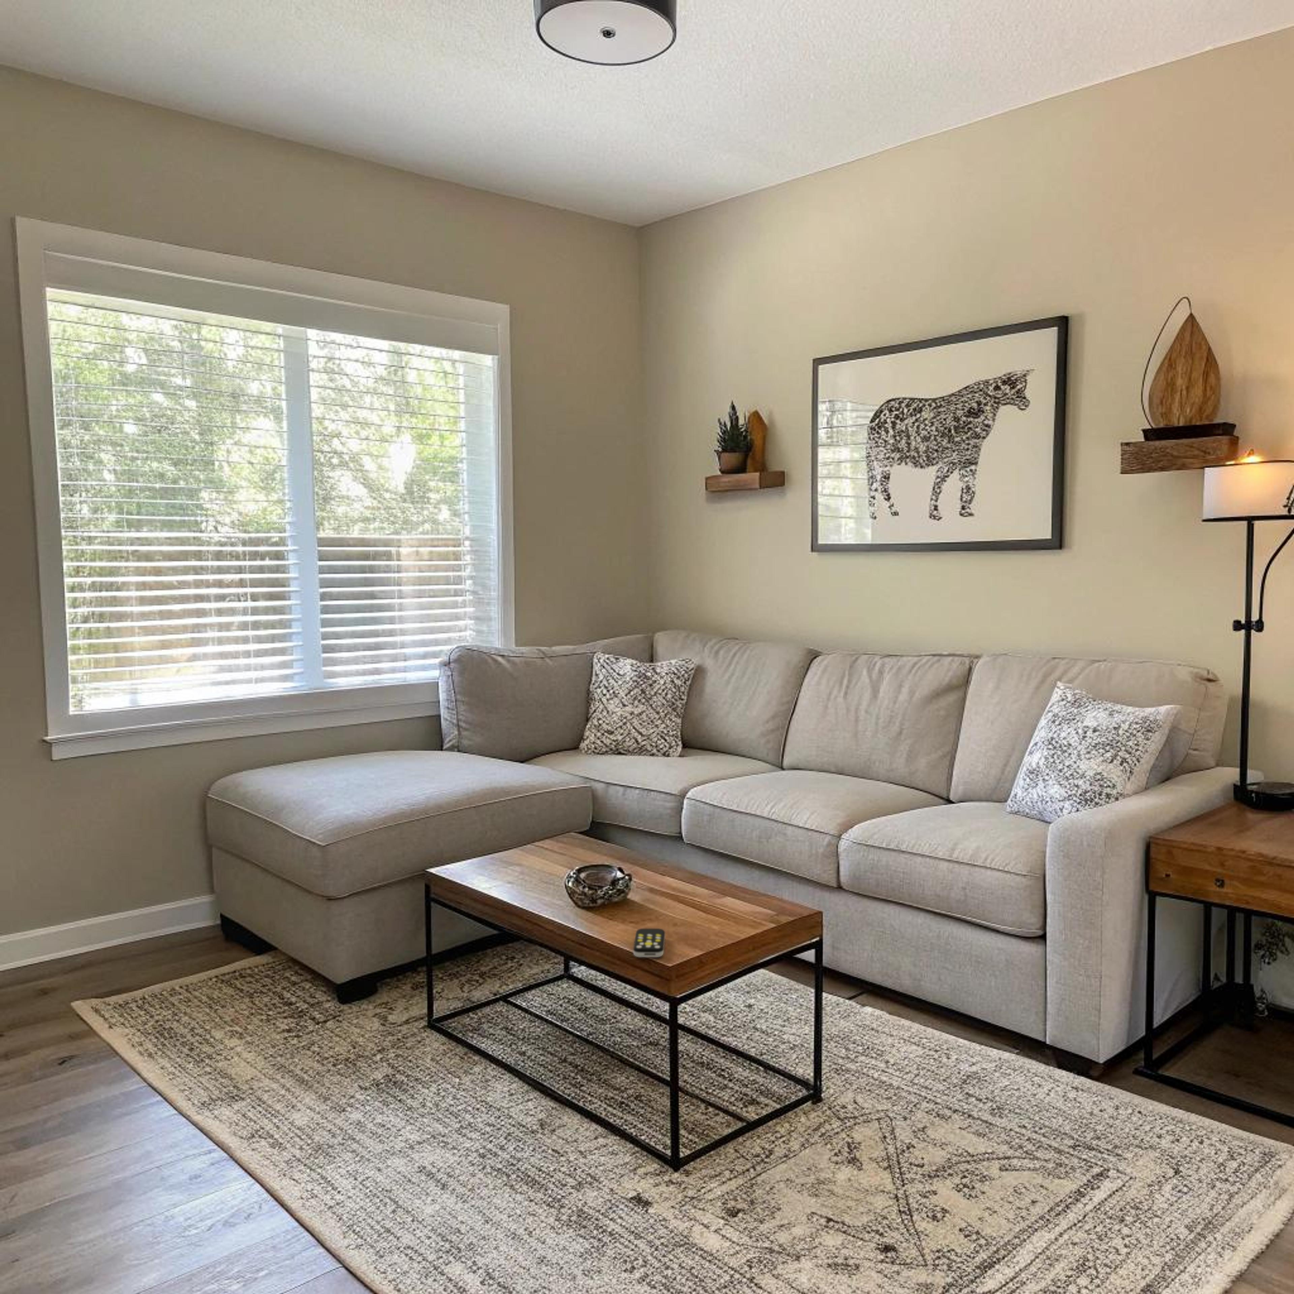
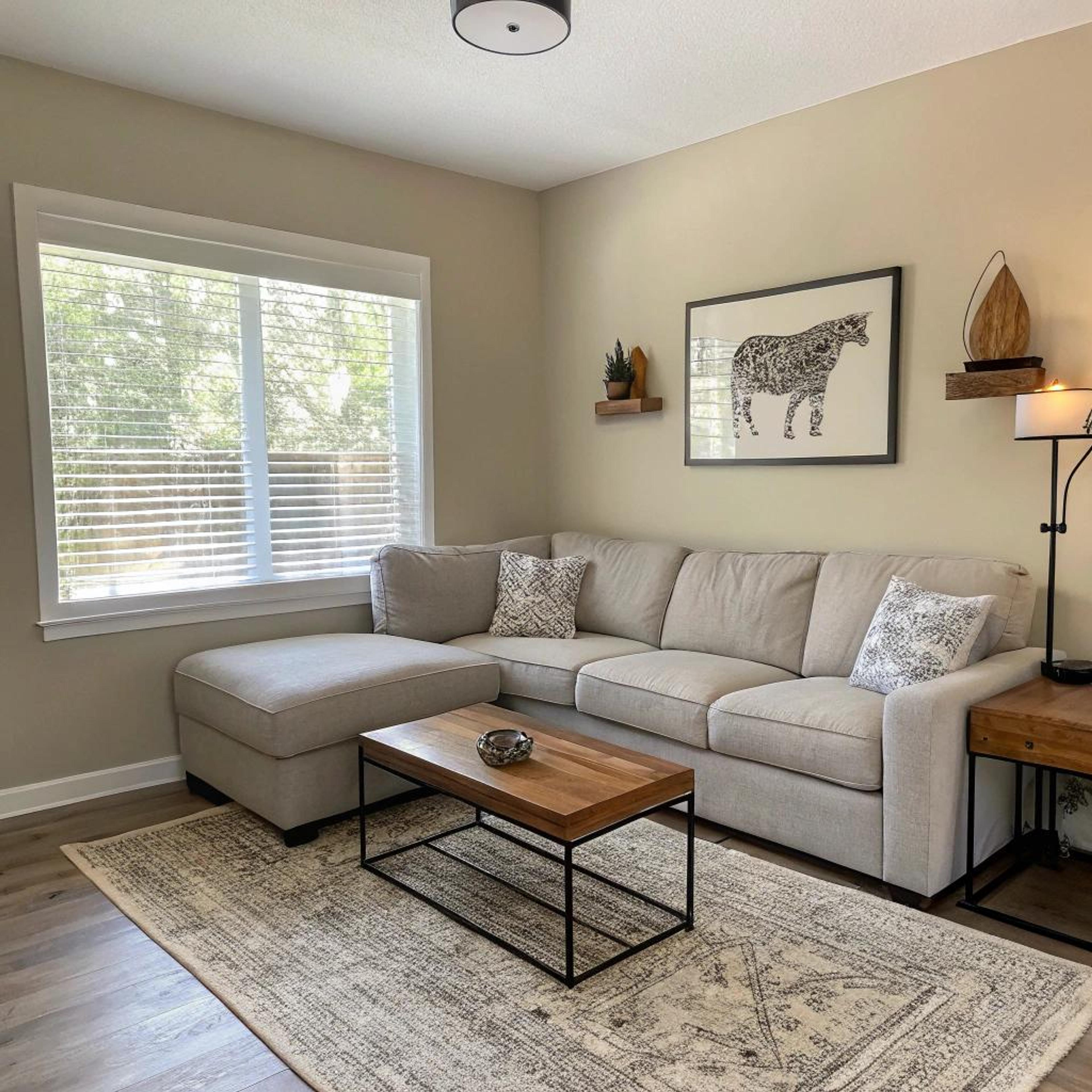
- remote control (649, 942)
